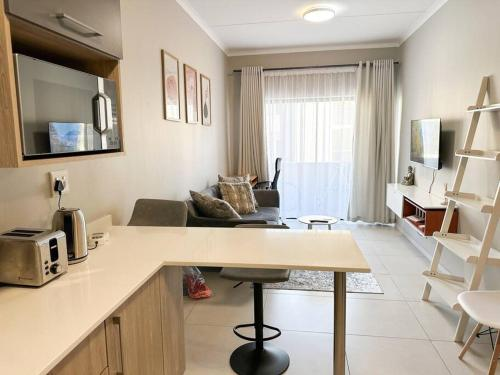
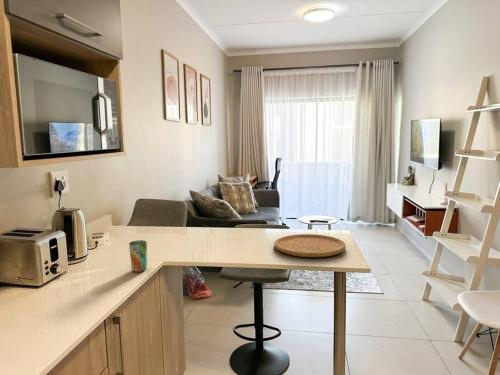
+ cup (138, 256)
+ cutting board (309, 244)
